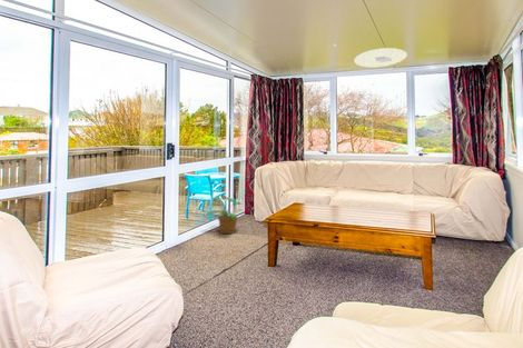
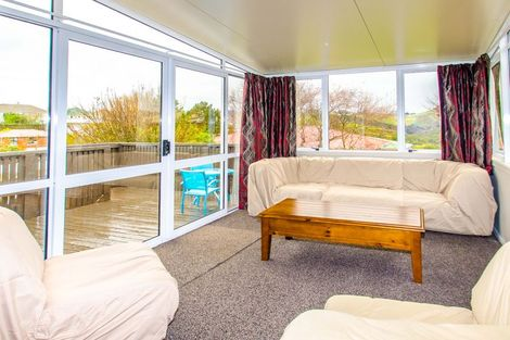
- potted plant (223, 215)
- ceiling light (379, 56)
